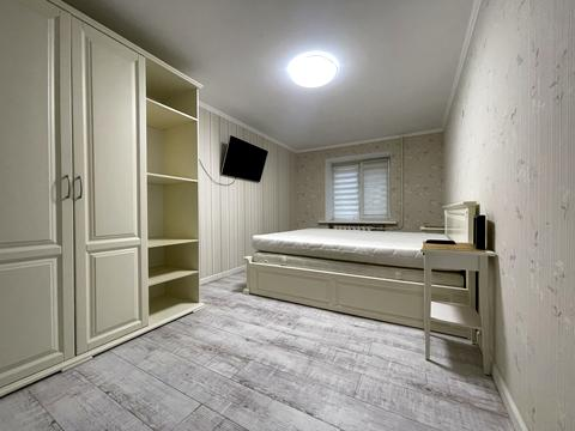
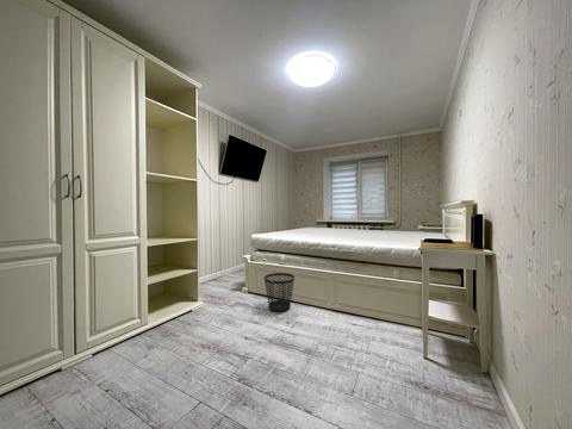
+ wastebasket (279, 291)
